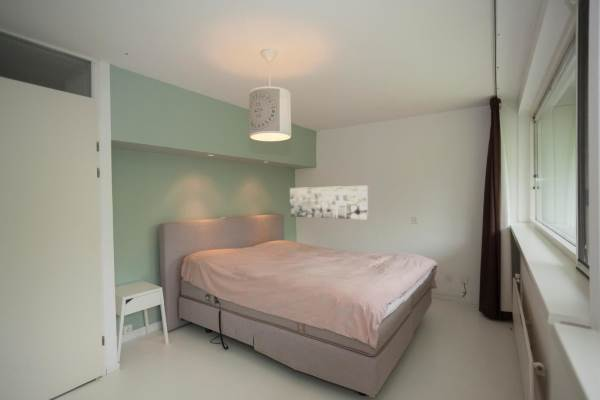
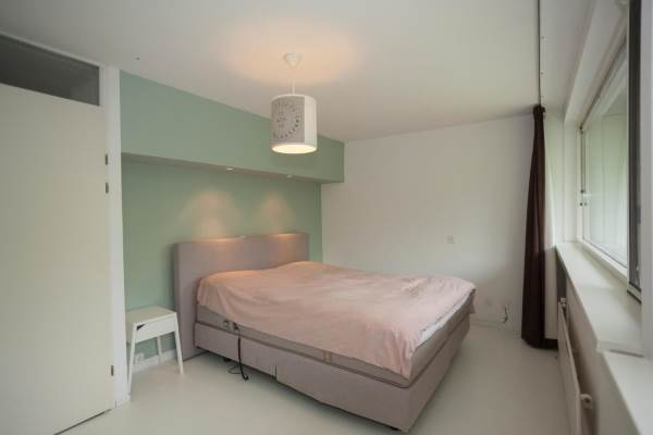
- wall art (323, 202)
